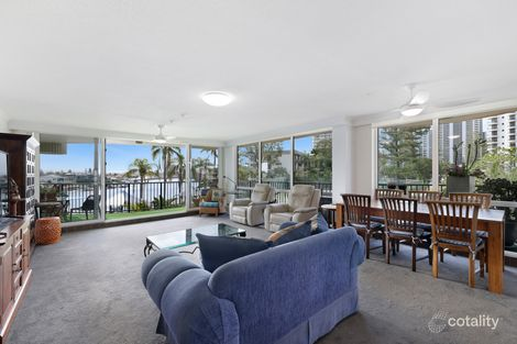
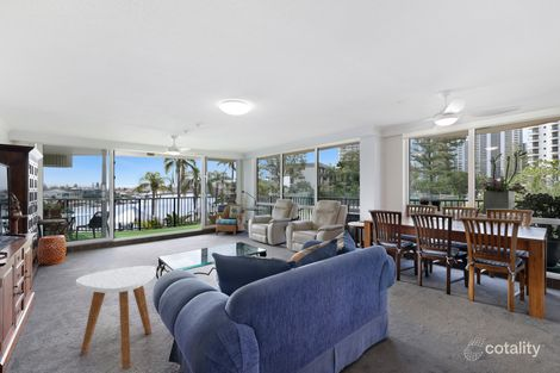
+ side table (120, 311)
